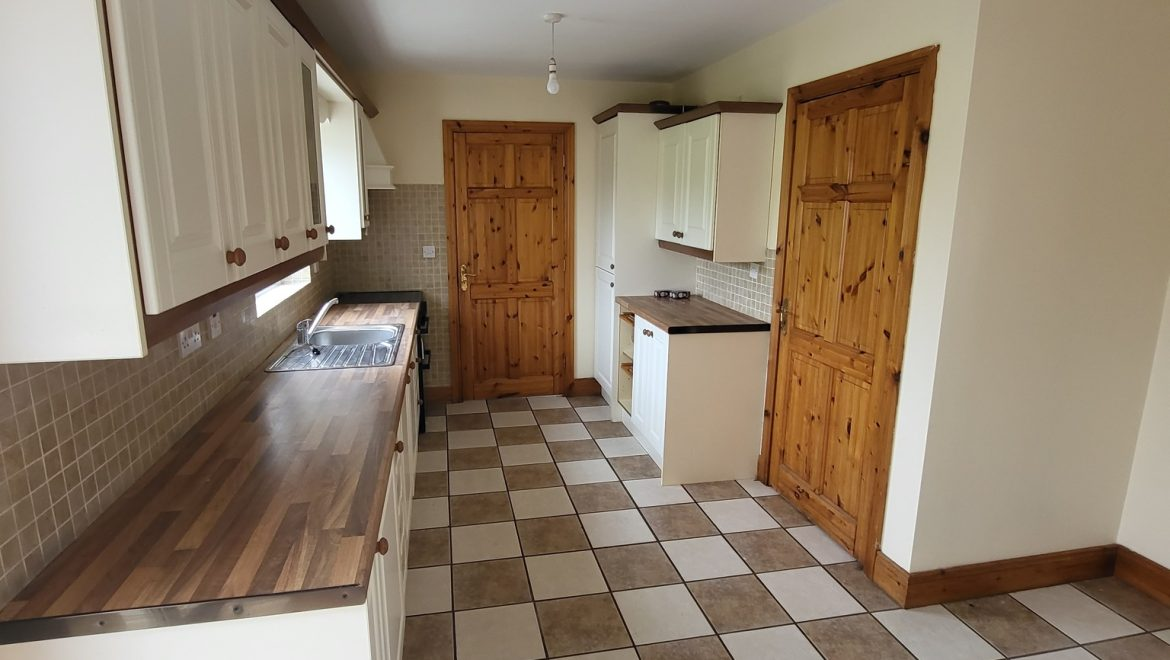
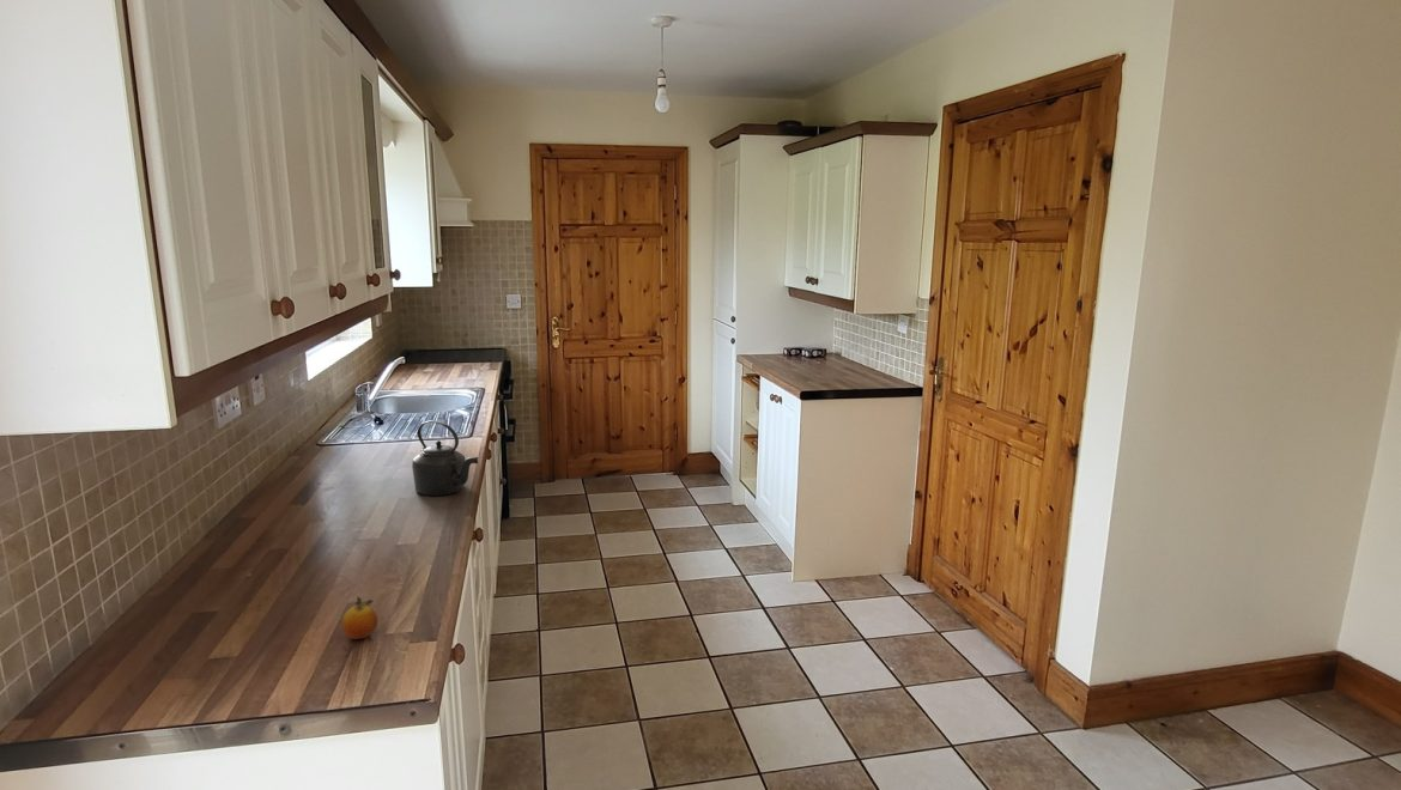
+ kettle (448, 456)
+ fruit (362, 610)
